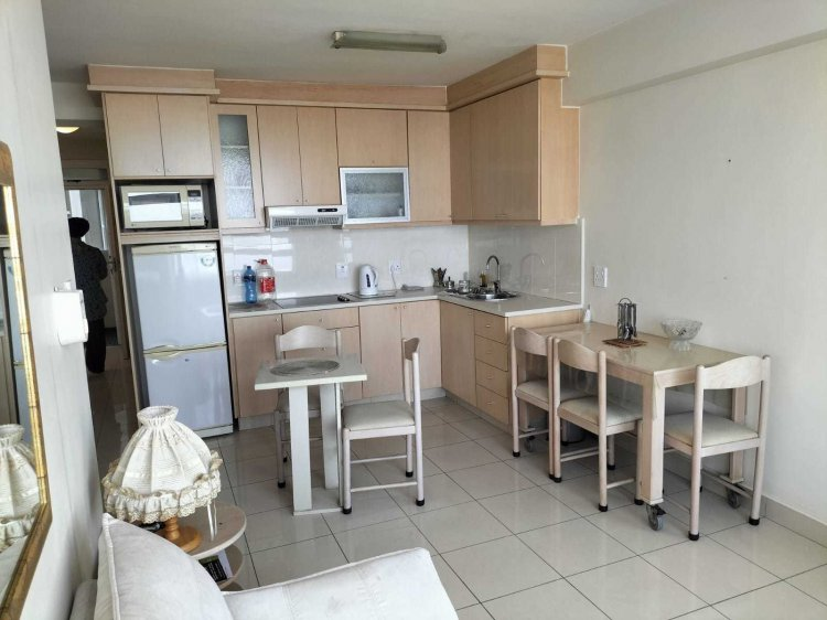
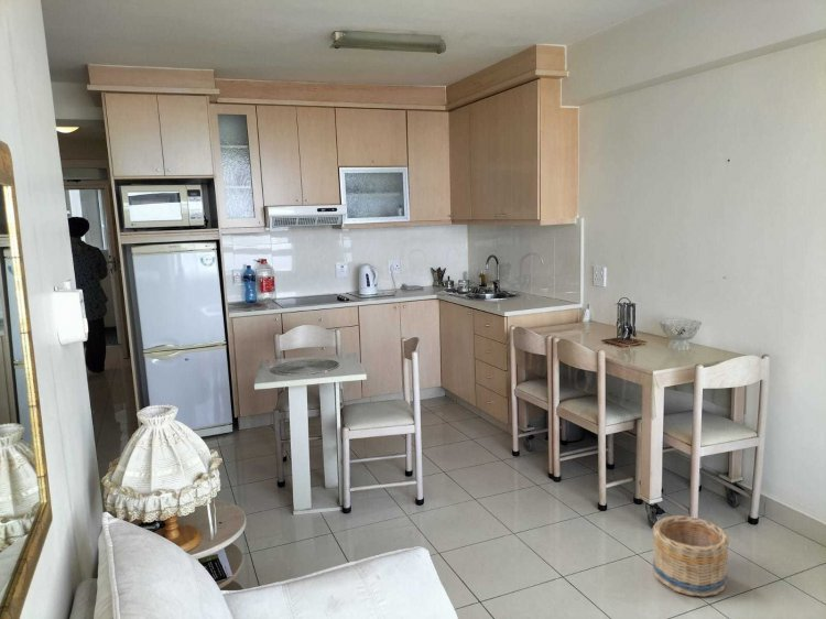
+ basket (689, 554)
